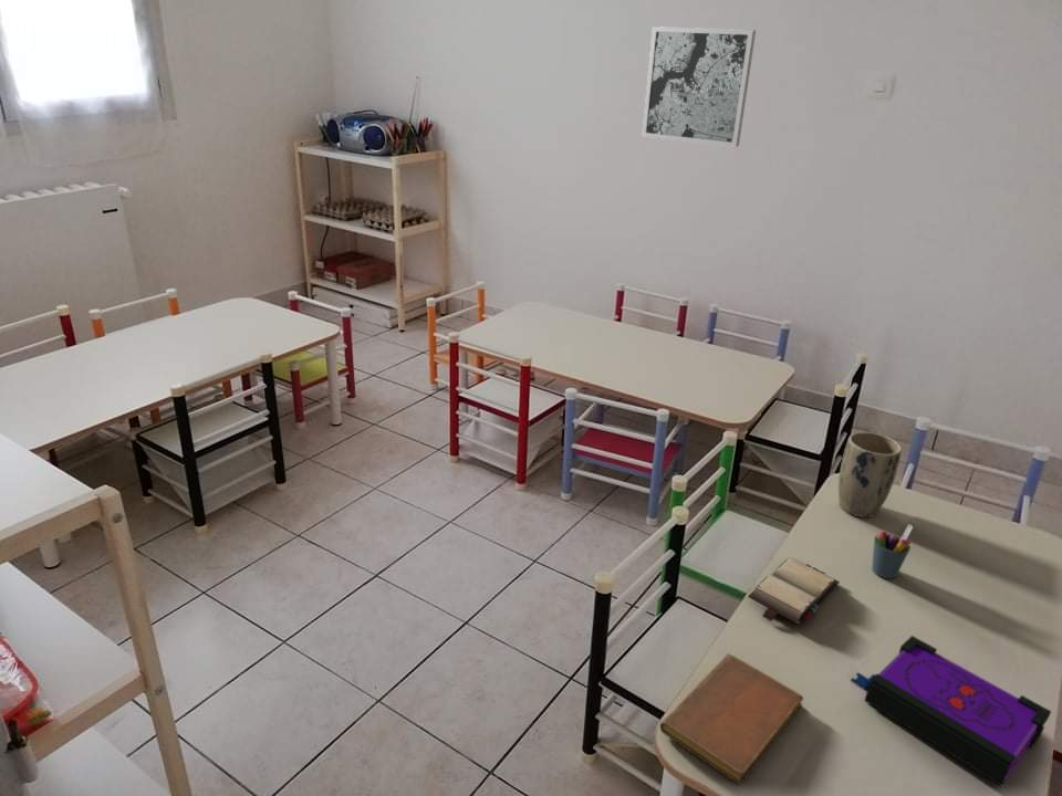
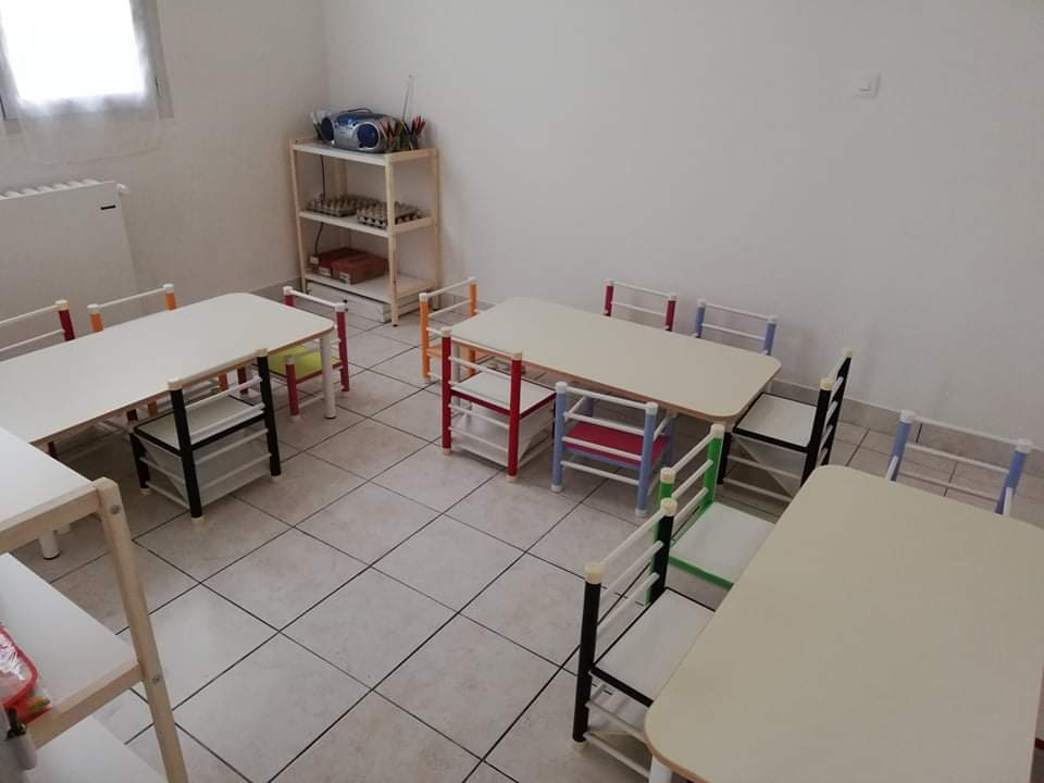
- plant pot (866, 475)
- notebook (732, 712)
- board game (943, 699)
- pen holder (891, 549)
- hardback book (795, 588)
- wall art (695, 86)
